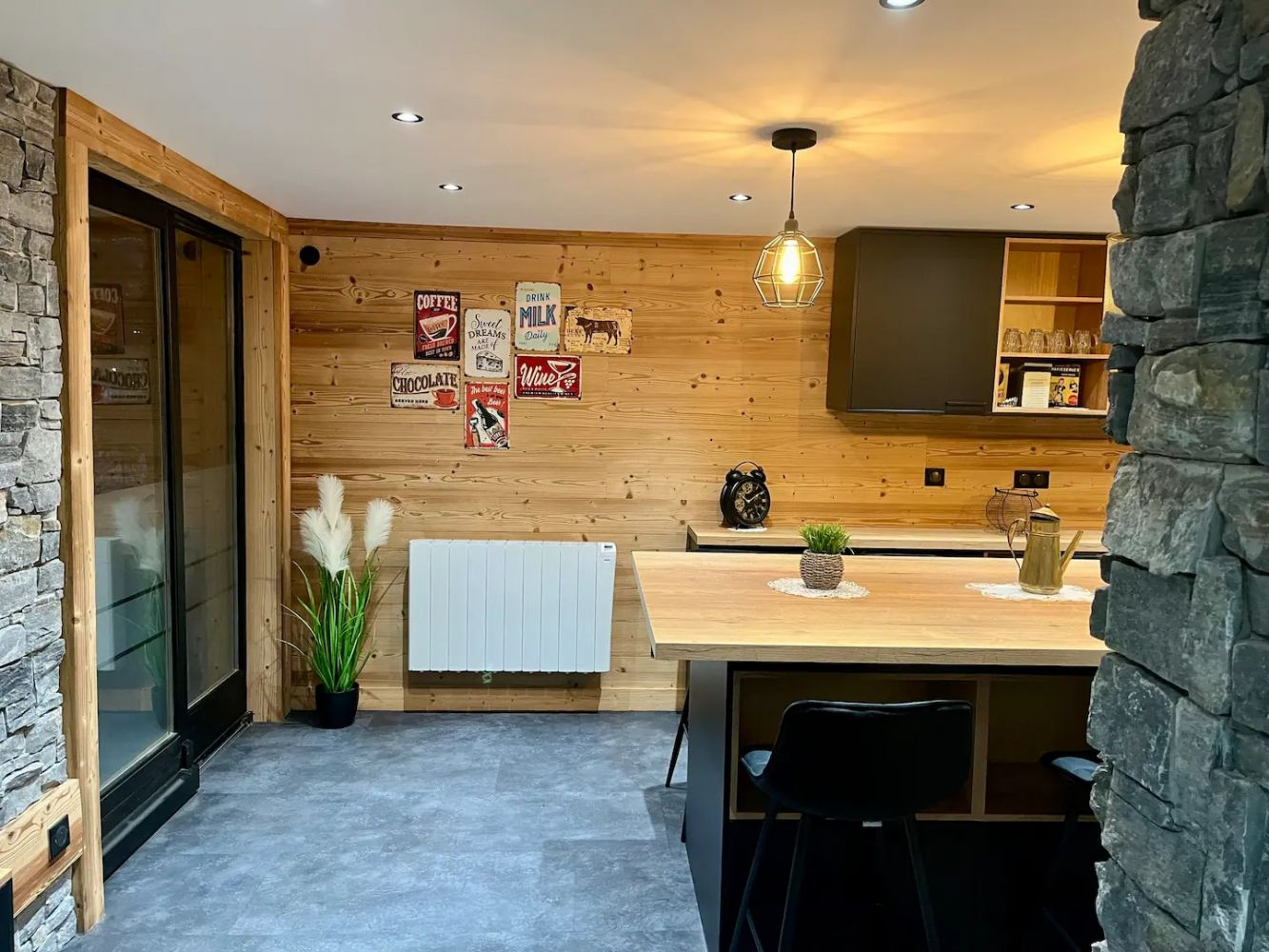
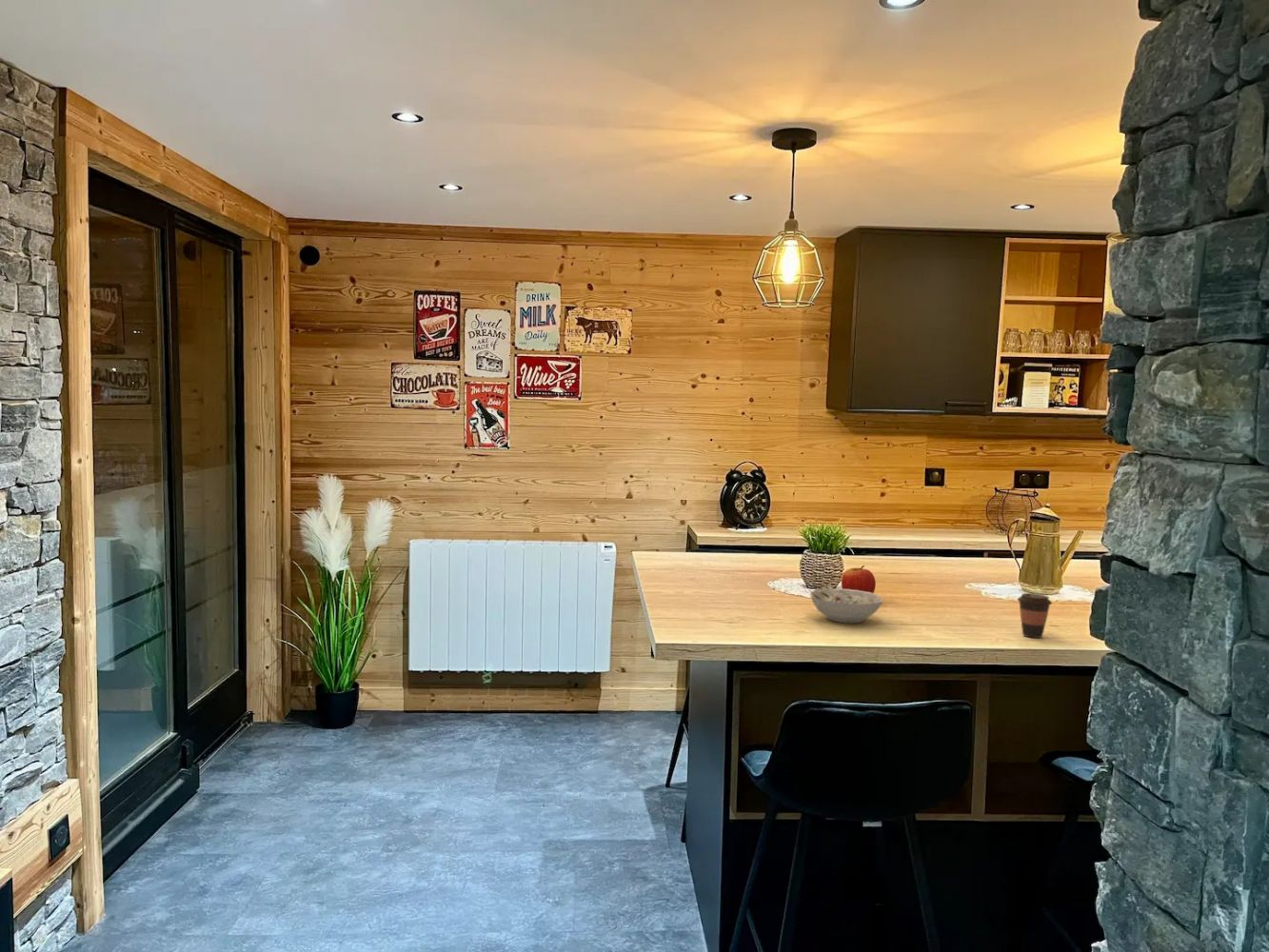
+ bowl (845, 604)
+ coffee cup (1033, 615)
+ apple (858, 582)
